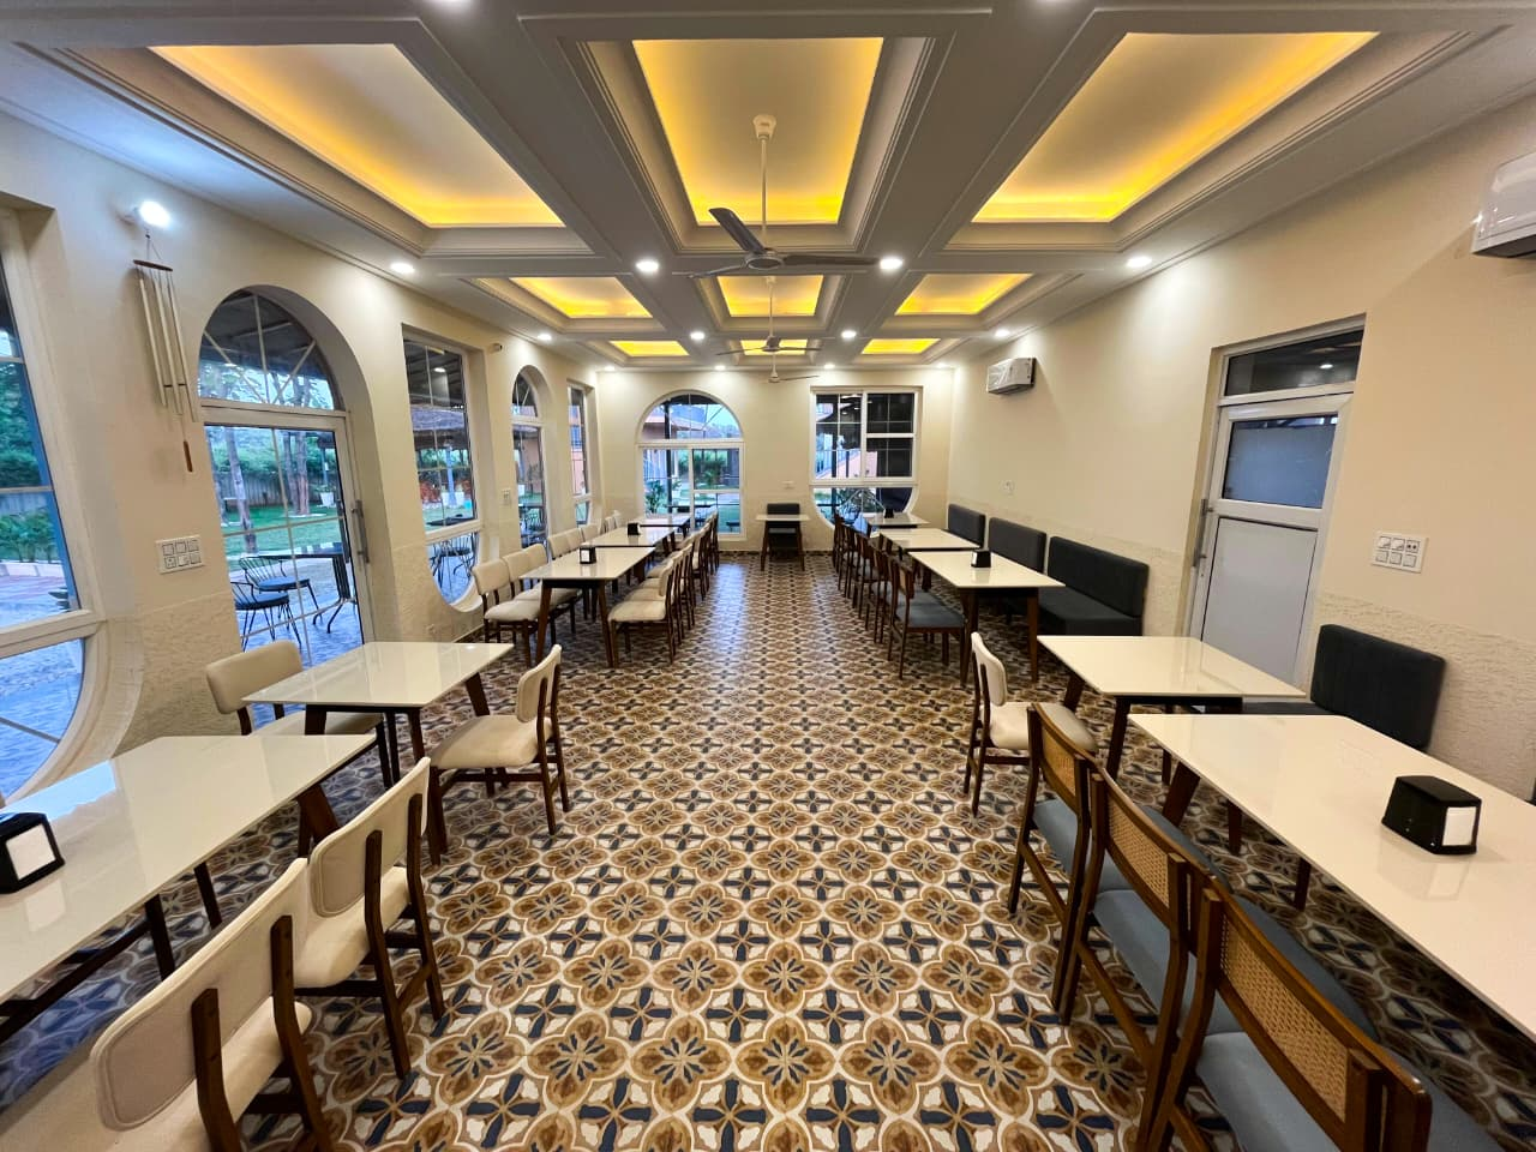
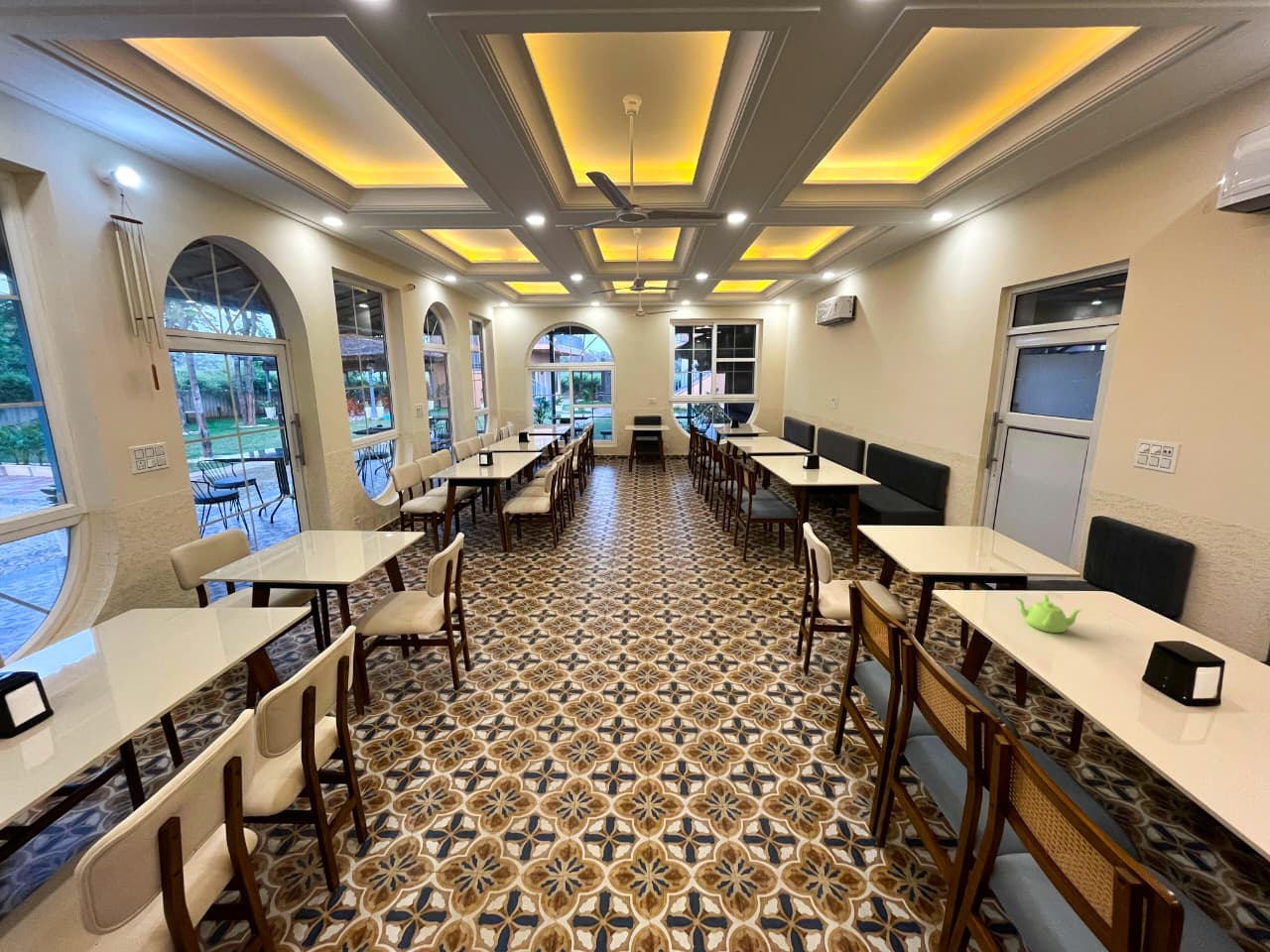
+ teapot (1046, 614)
